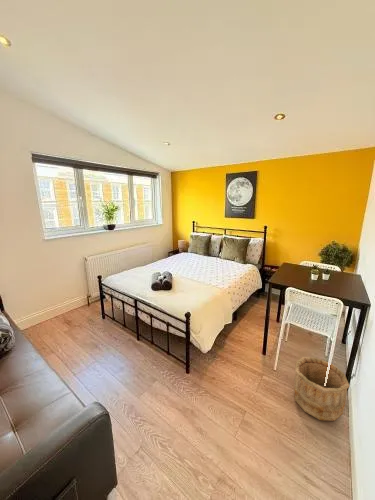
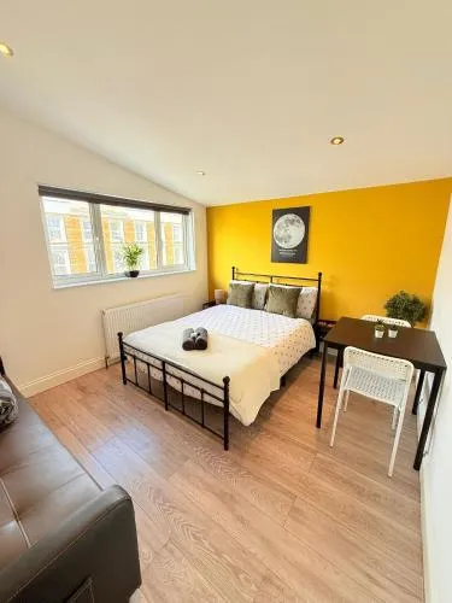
- wooden bucket (318, 386)
